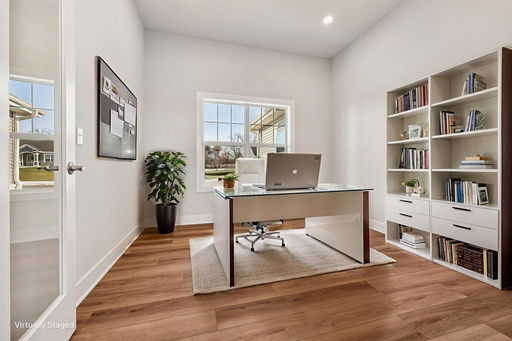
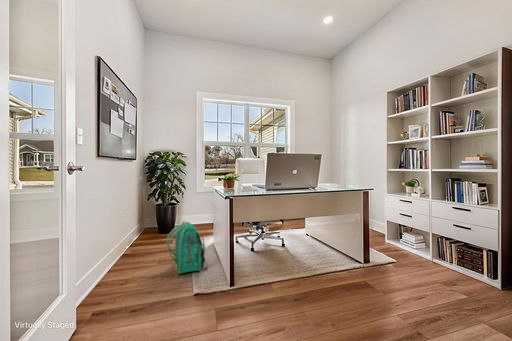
+ backpack (187, 244)
